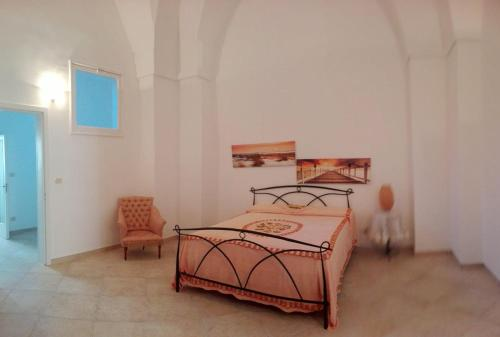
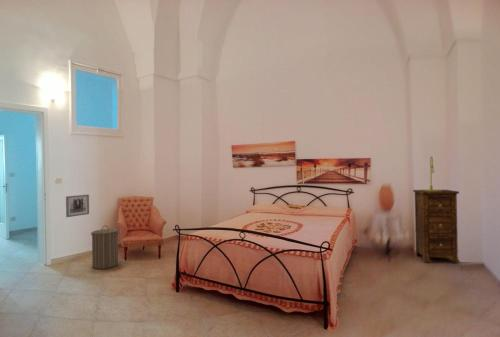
+ cabinet (435, 224)
+ table lamp (431, 173)
+ laundry hamper (105, 245)
+ wall art (77, 205)
